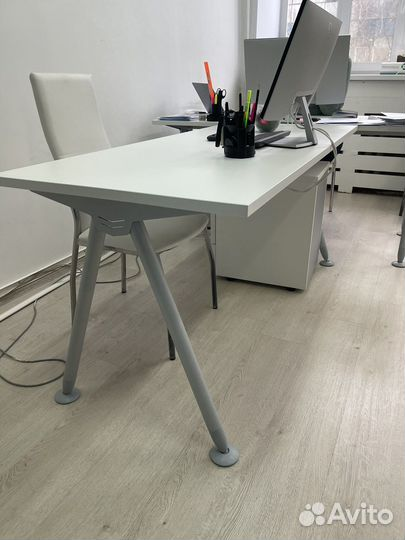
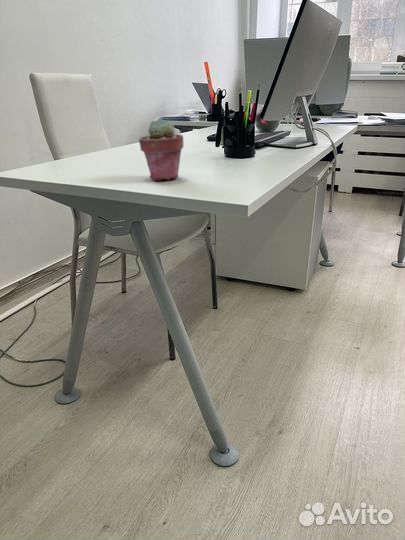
+ potted succulent (162, 148)
